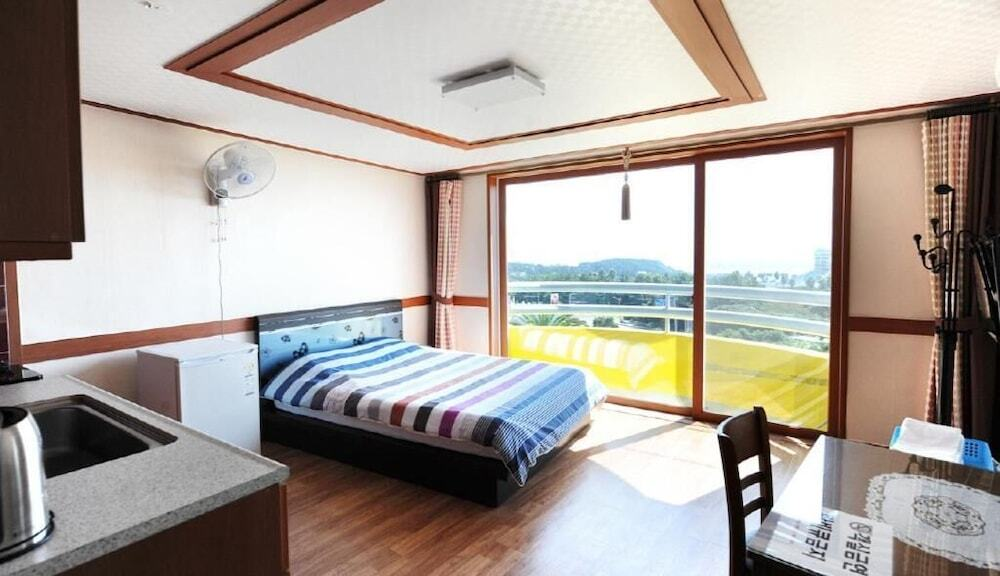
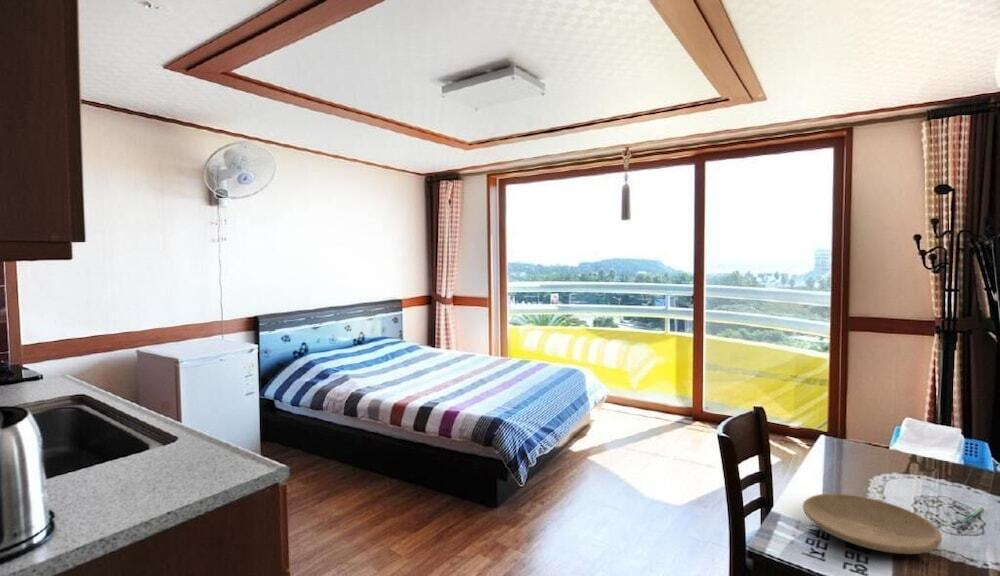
+ plate (867, 526)
+ pen (971, 515)
